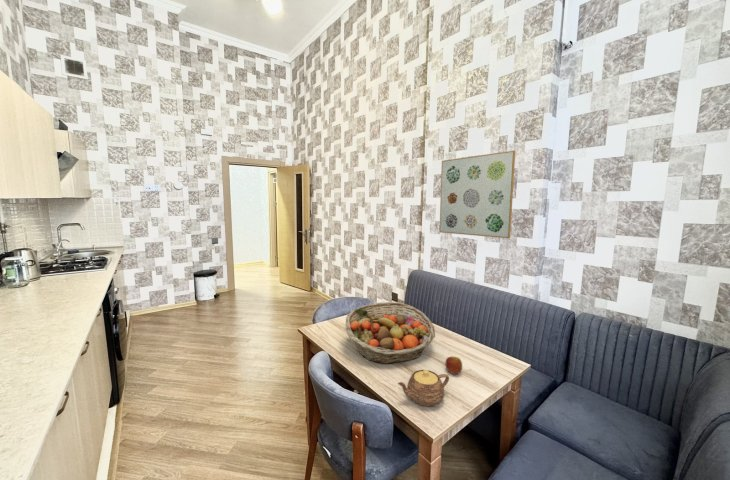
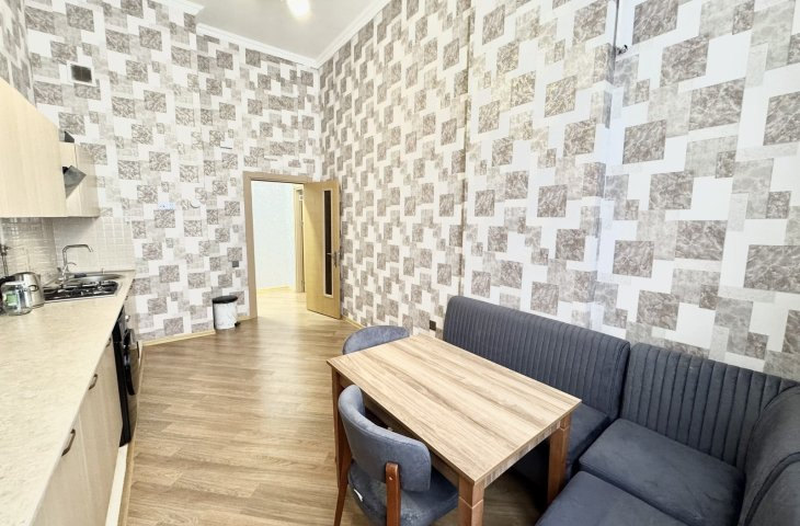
- teapot (423, 385)
- fruit basket (389, 331)
- apple (453, 364)
- wall art (472, 196)
